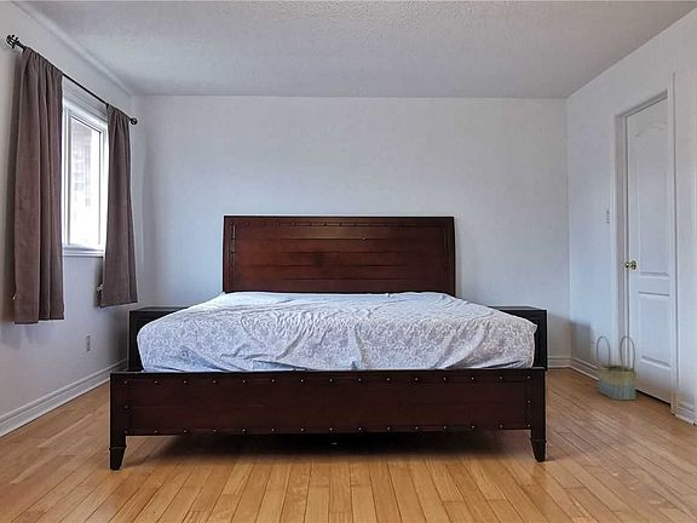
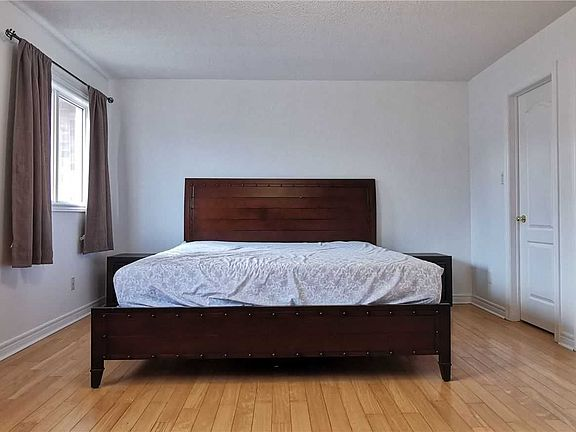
- basket (616, 364)
